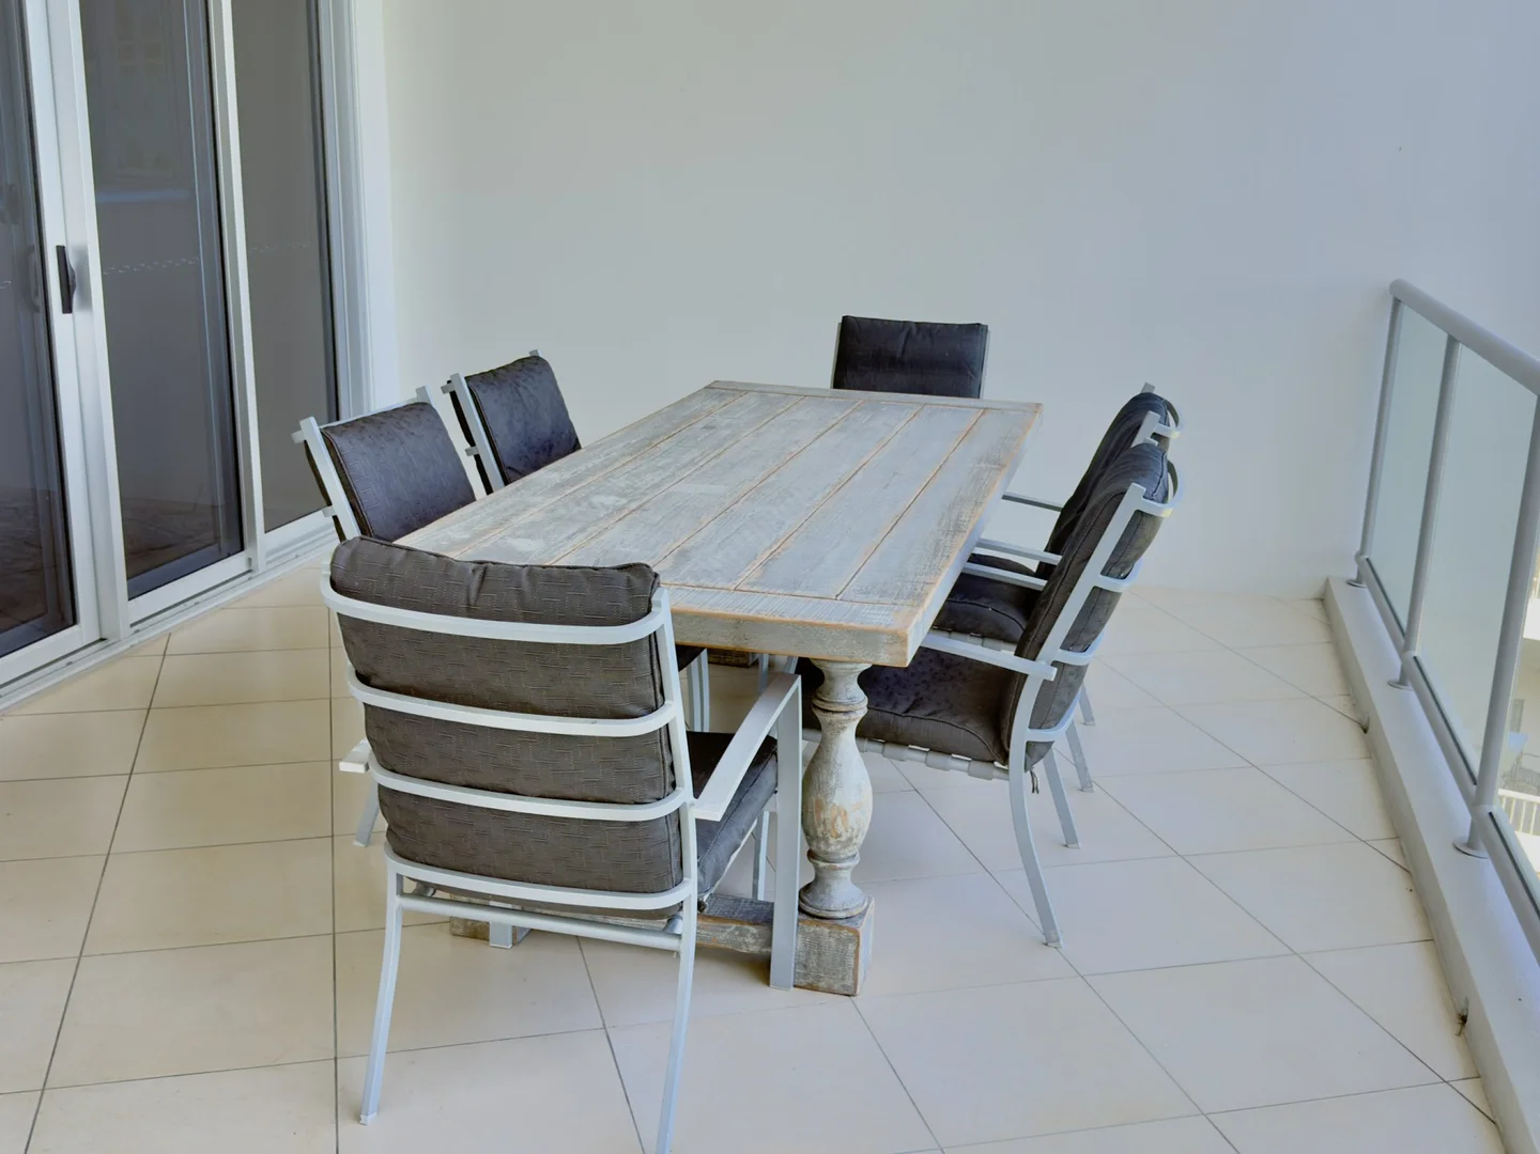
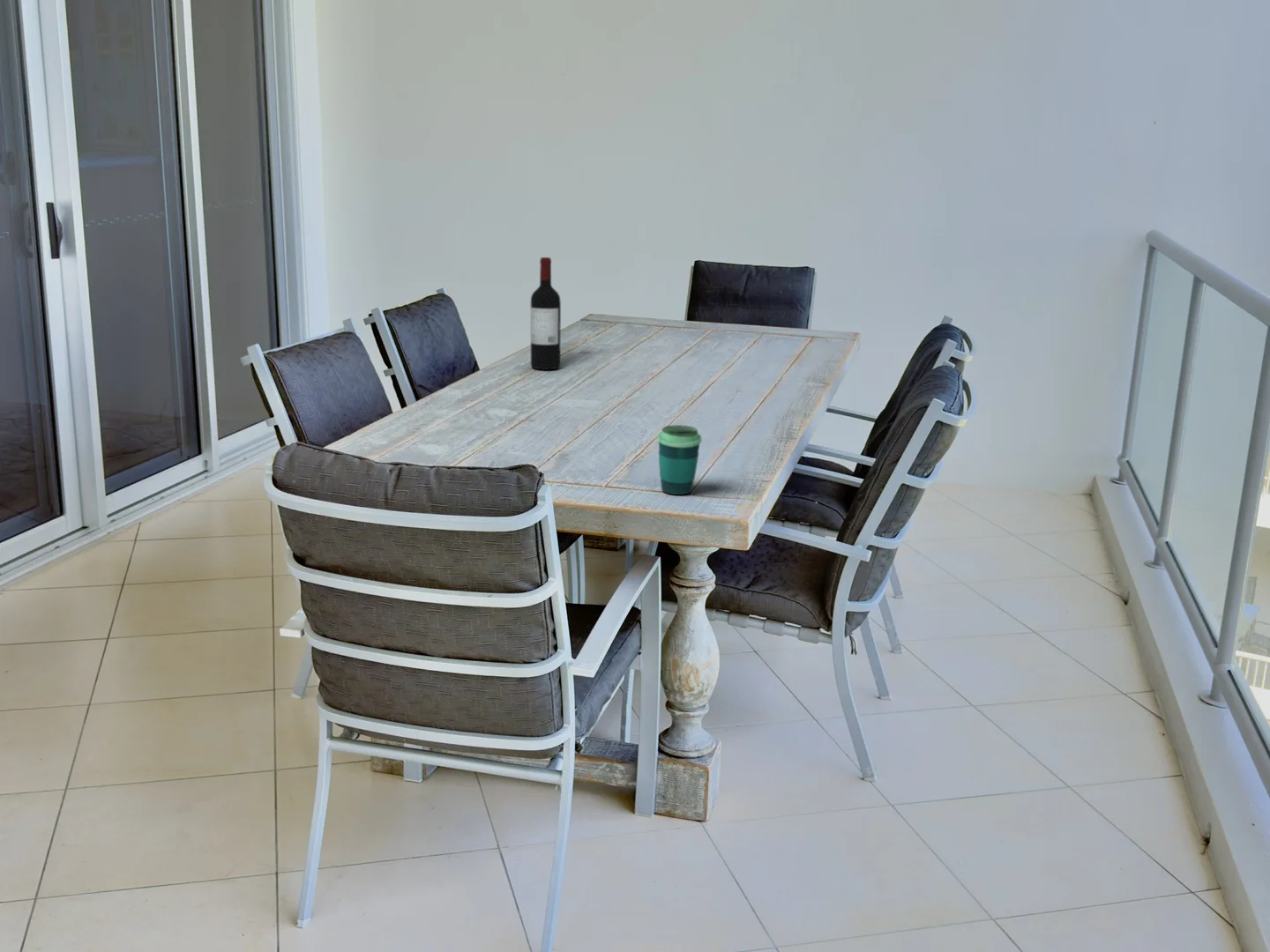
+ wine bottle (545, 313)
+ cup (678, 460)
